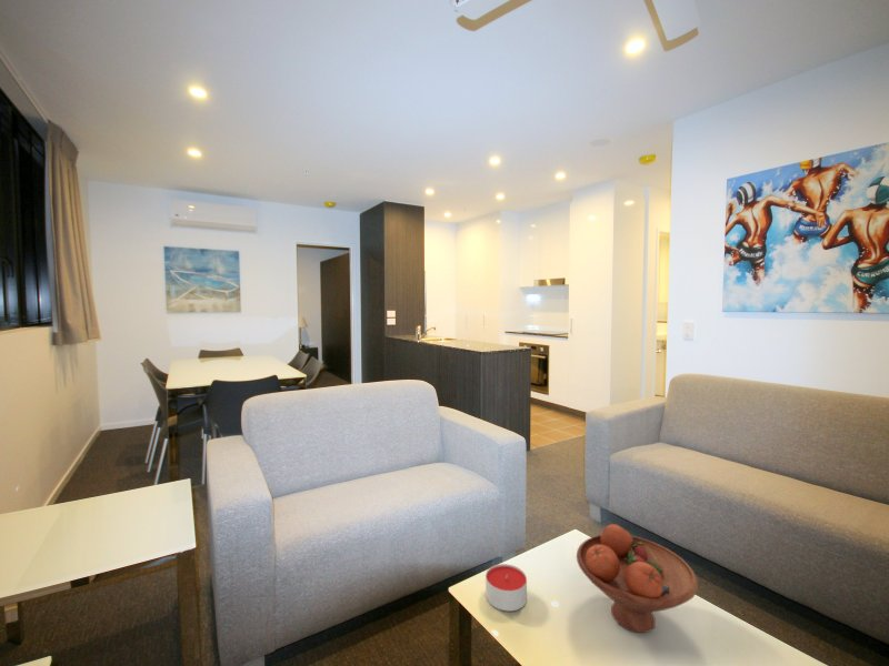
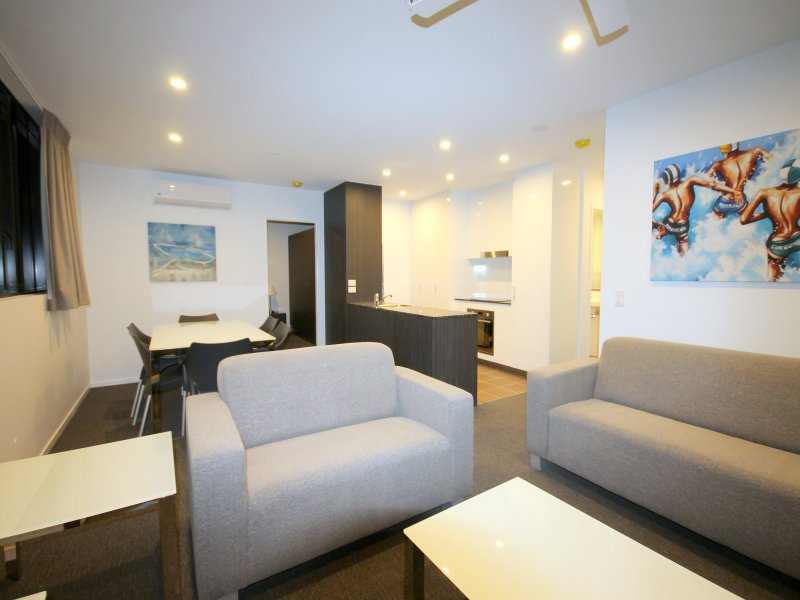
- fruit bowl (633, 579)
- candle (506, 585)
